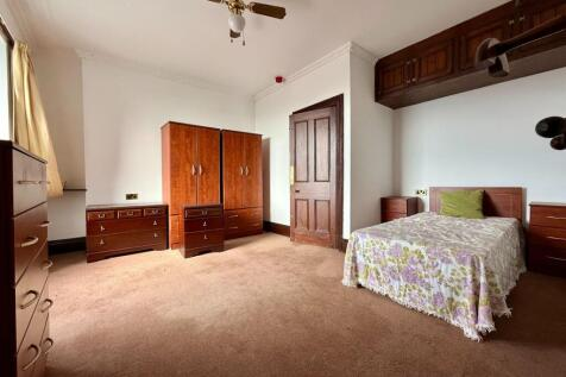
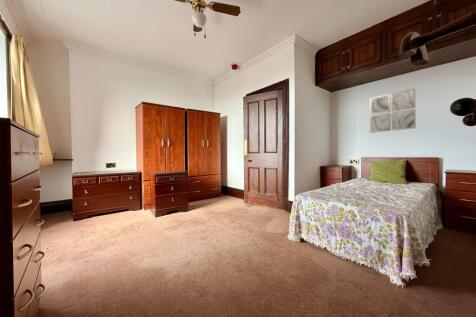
+ wall art (390, 111)
